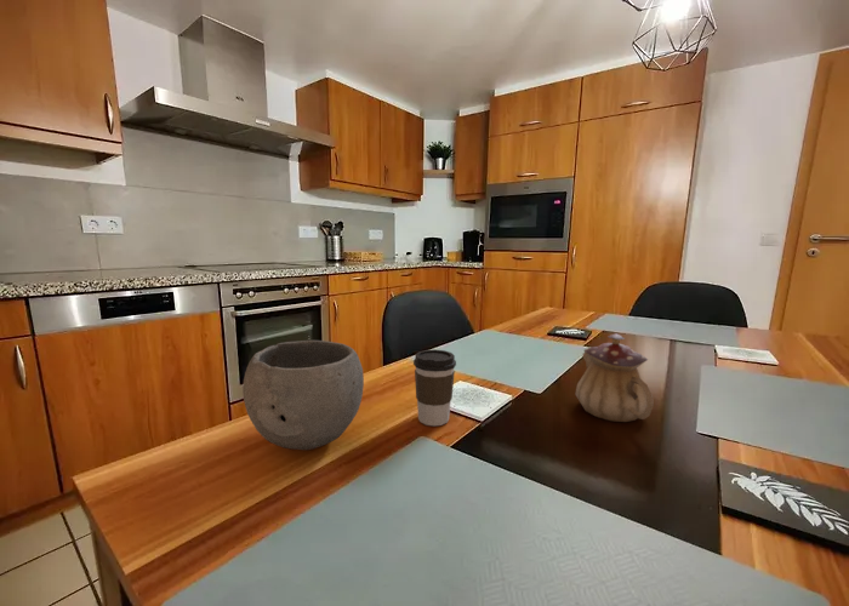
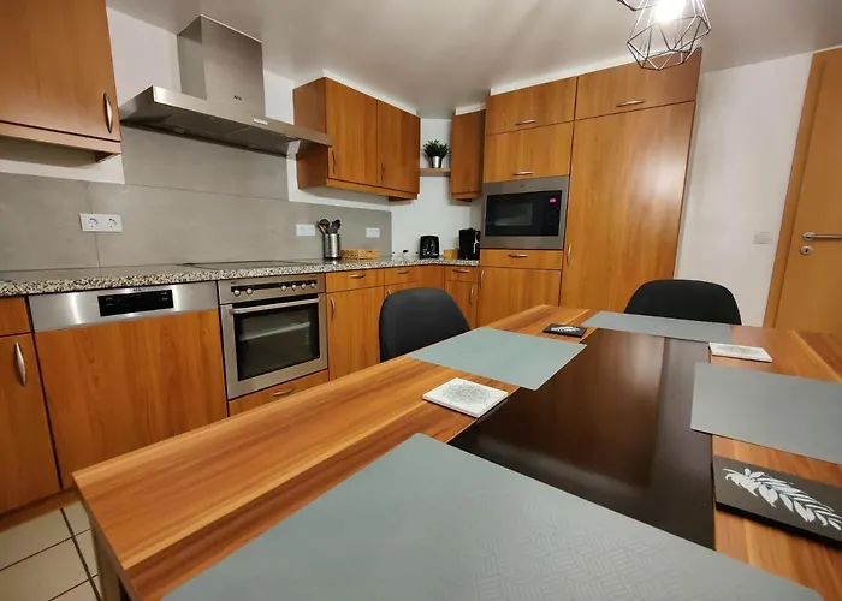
- teapot (615, 373)
- bowl (303, 399)
- coffee cup (434, 387)
